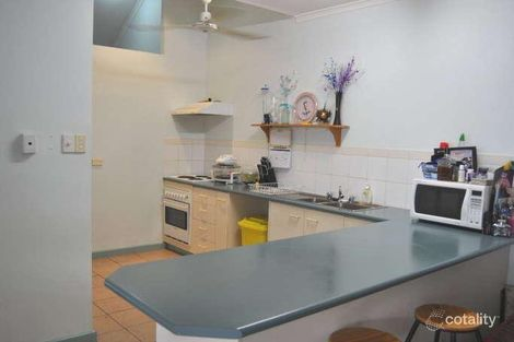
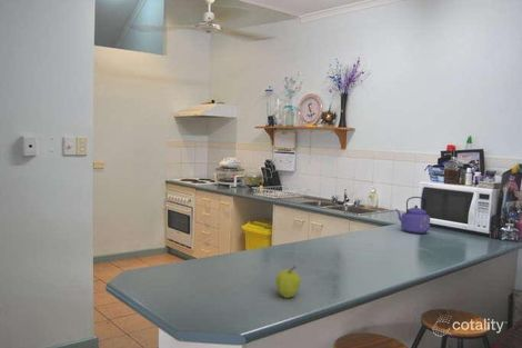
+ fruit (288, 280)
+ kettle (411, 213)
